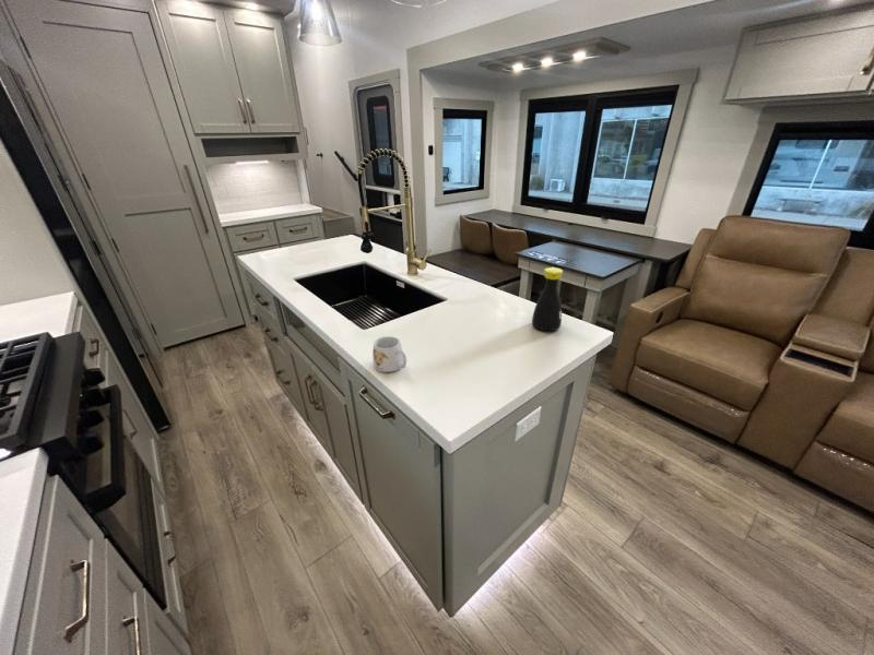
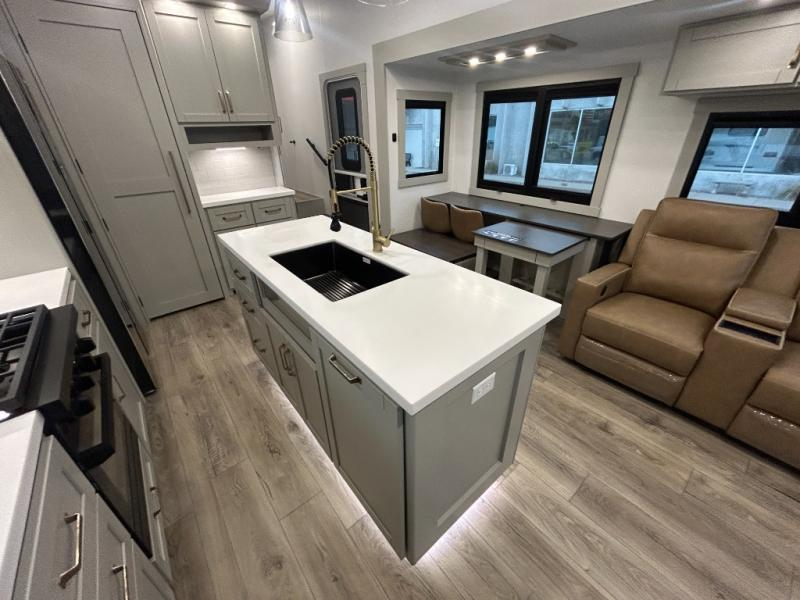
- bottle (550, 298)
- mug (391, 355)
